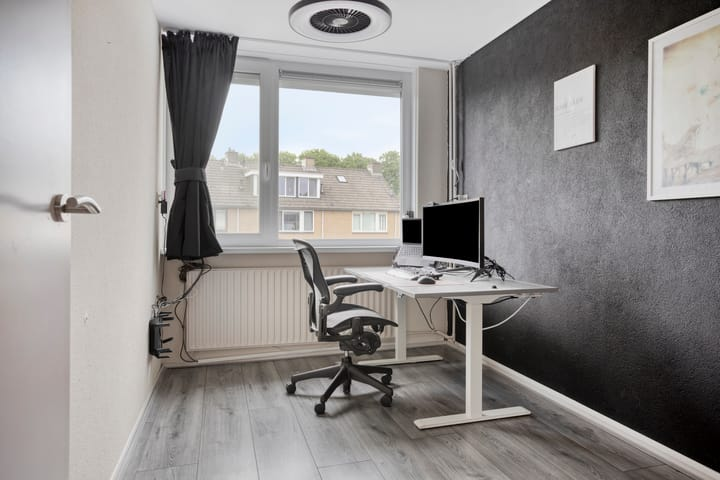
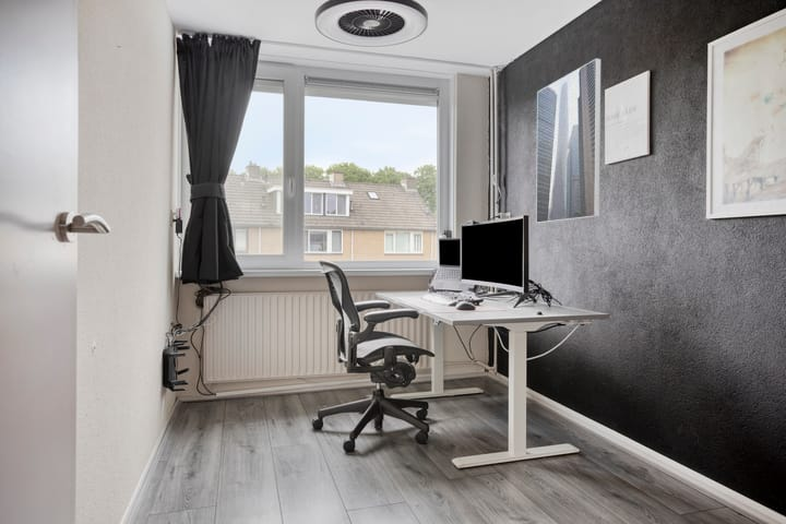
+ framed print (565, 148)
